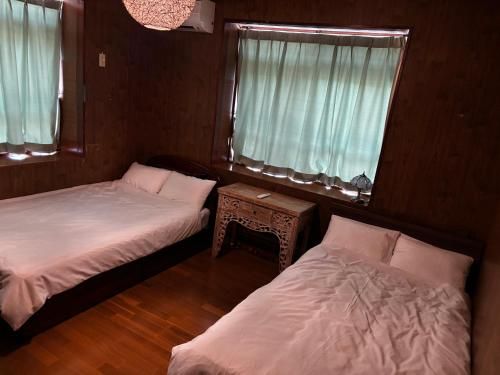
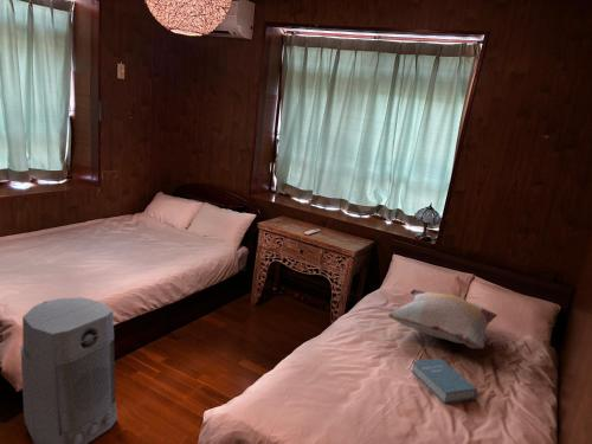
+ book (443, 379)
+ decorative pillow (443, 314)
+ air purifier (67, 368)
